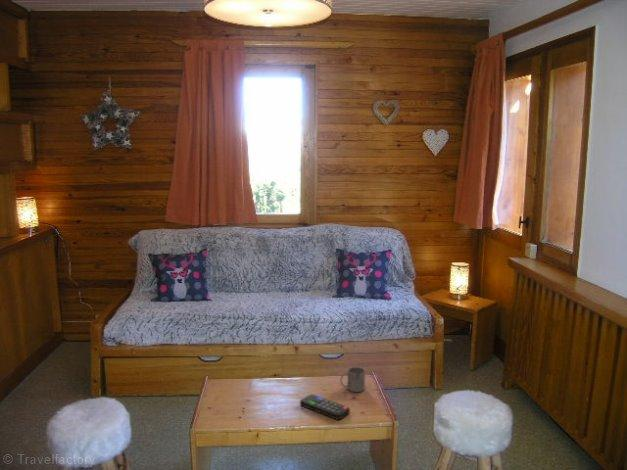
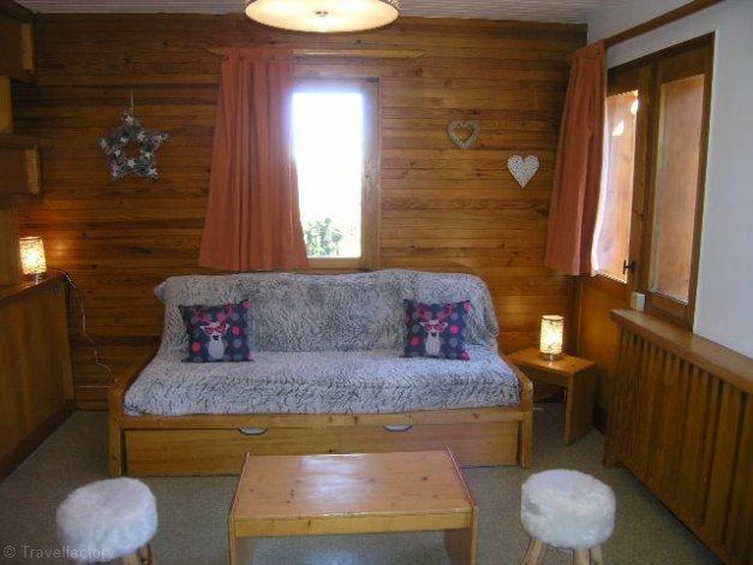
- mug (352, 379)
- remote control (324, 406)
